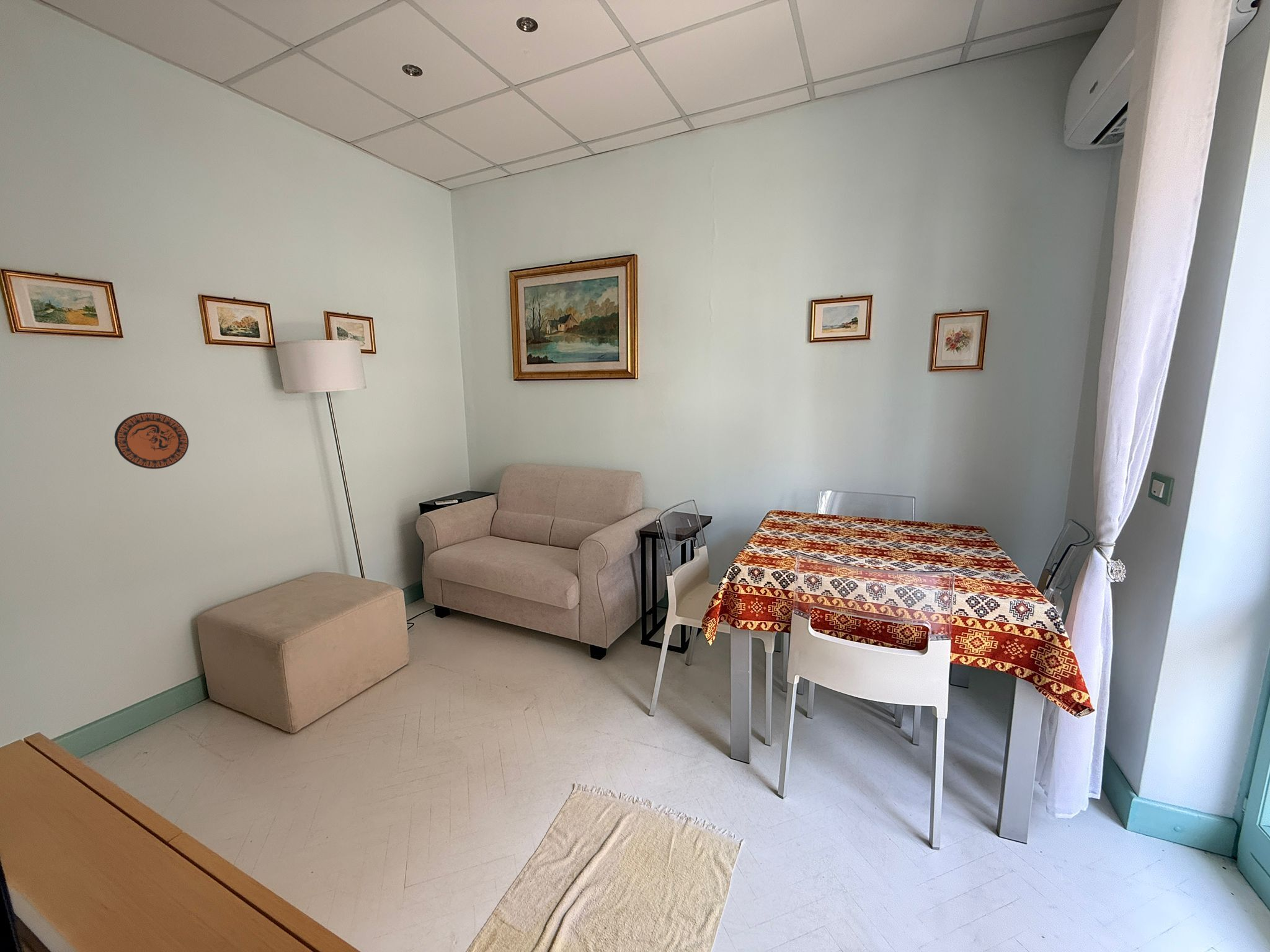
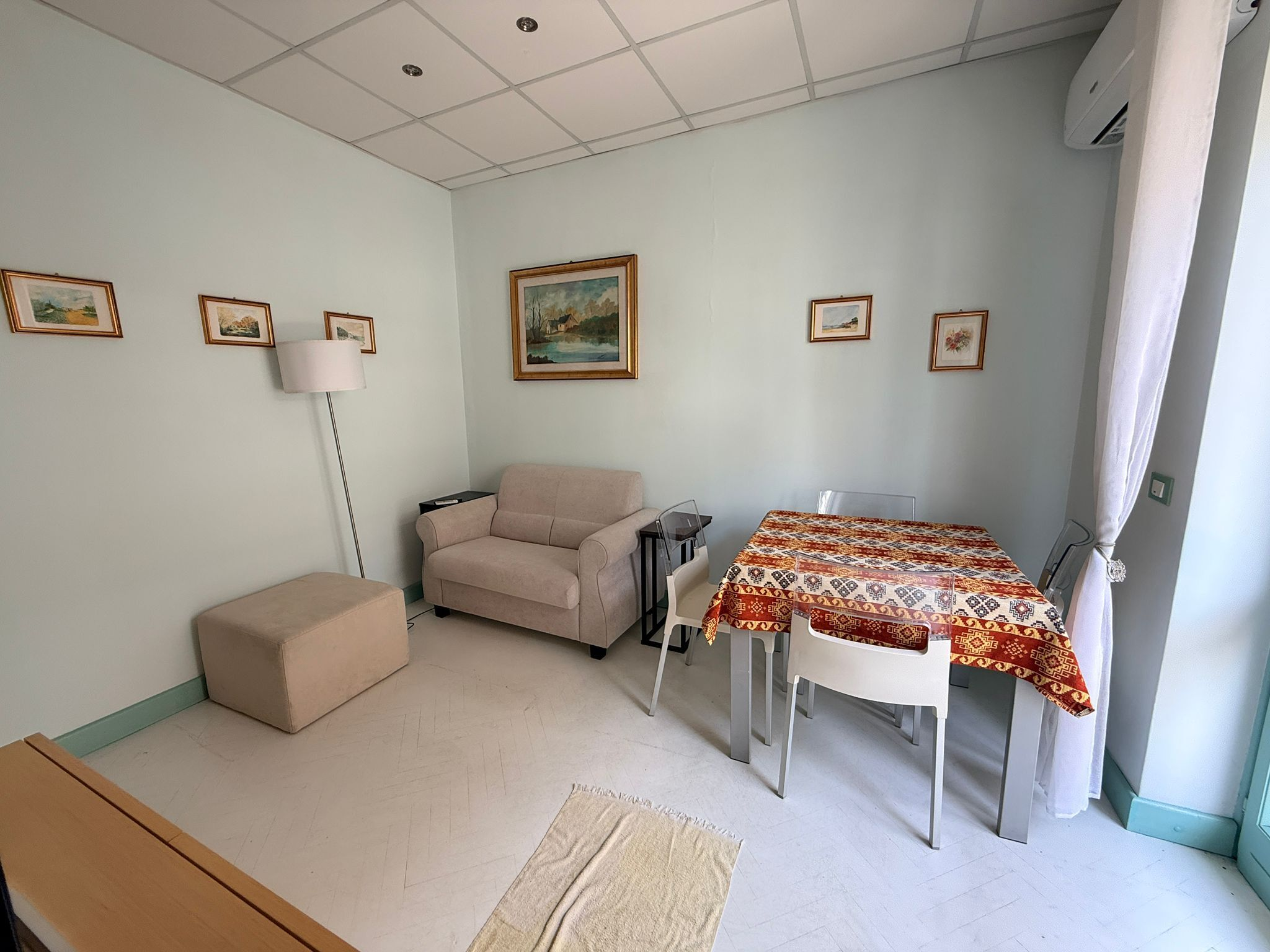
- decorative plate (153, 441)
